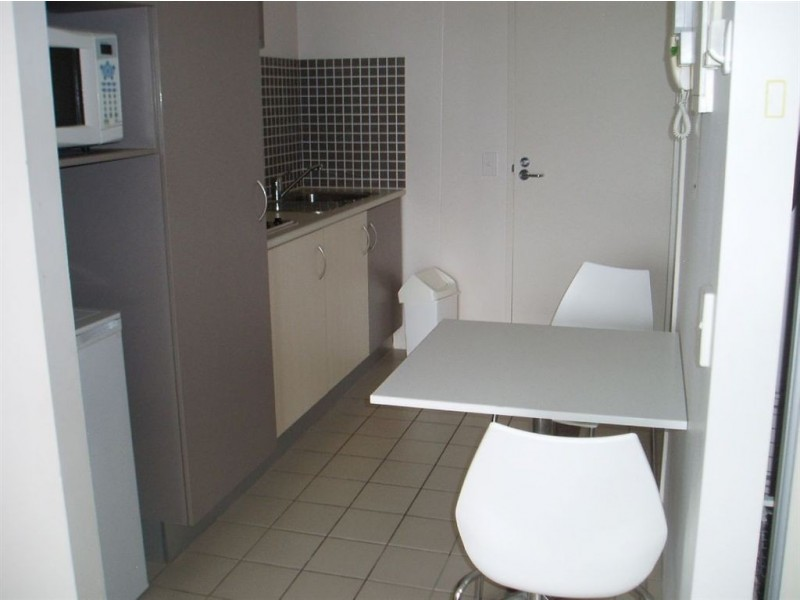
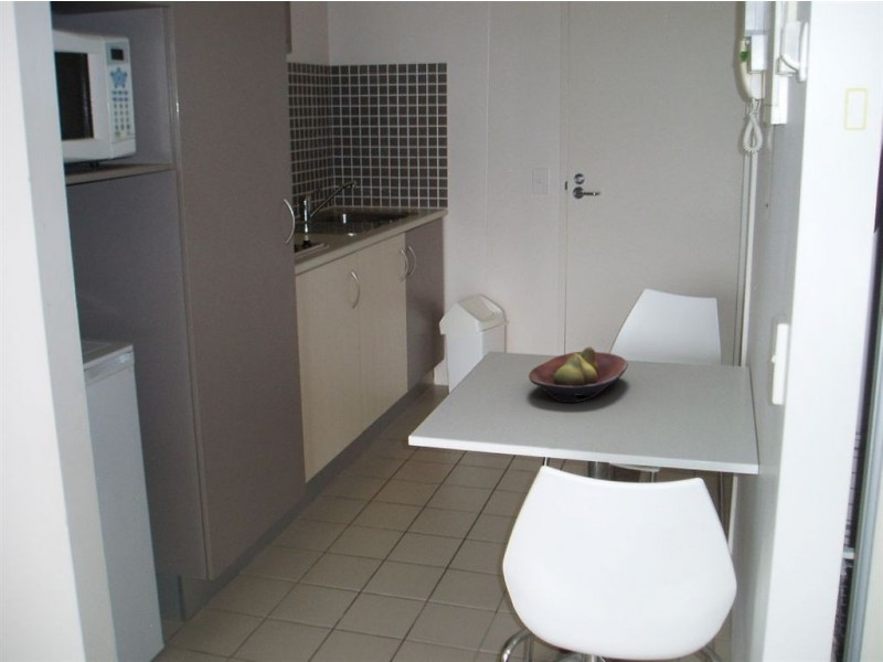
+ fruit bowl (578, 370)
